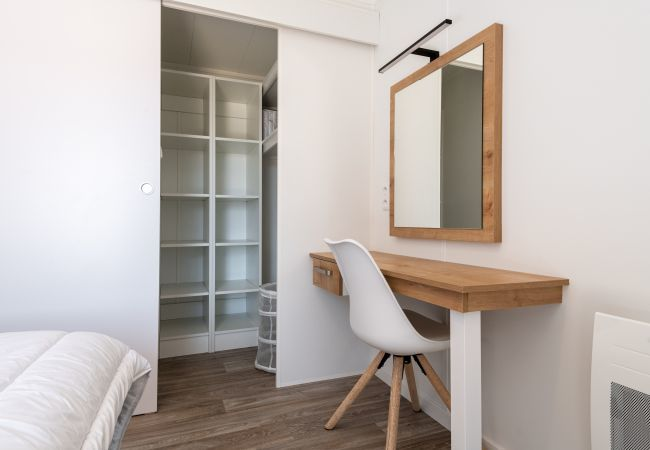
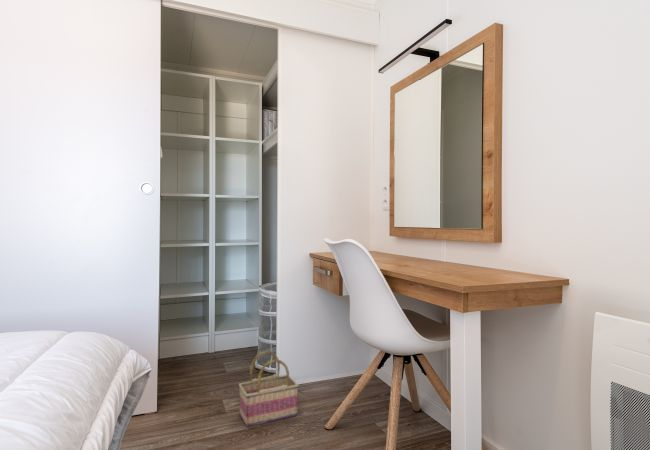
+ basket (268, 385)
